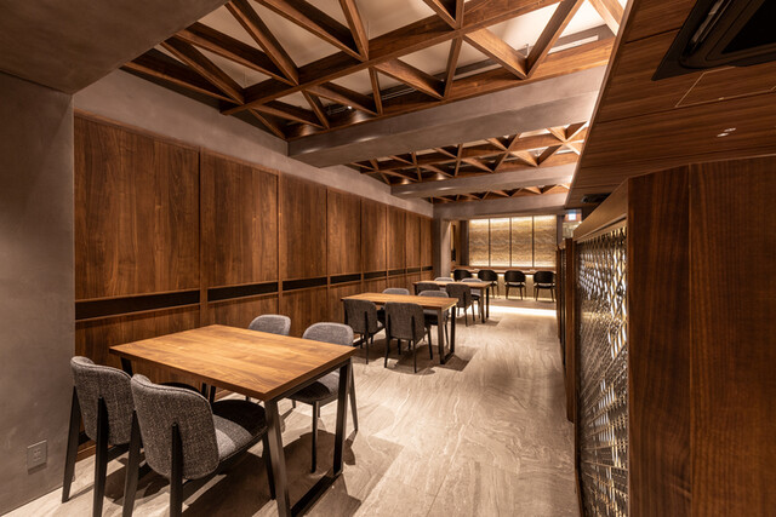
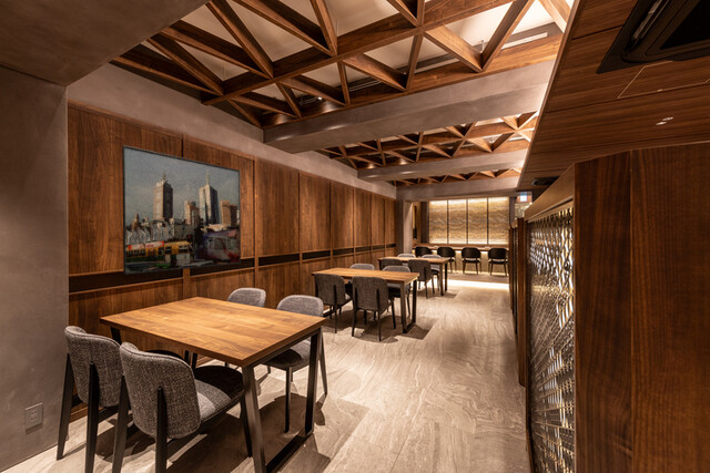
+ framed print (191, 214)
